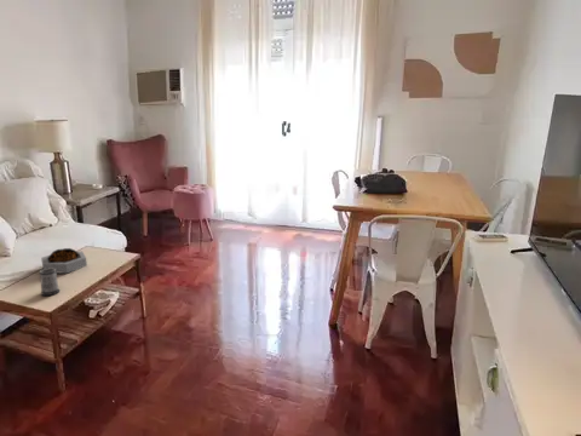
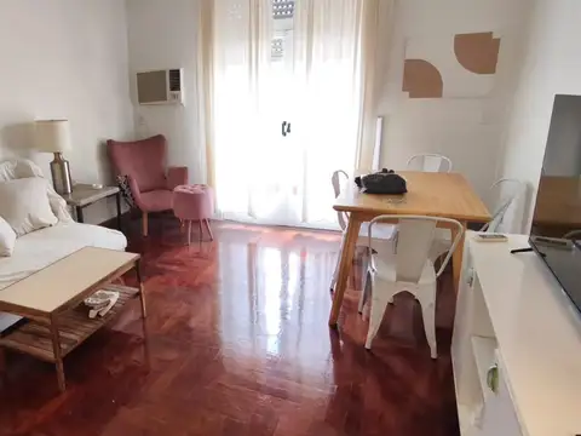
- mug (50, 280)
- decorative bowl (63, 257)
